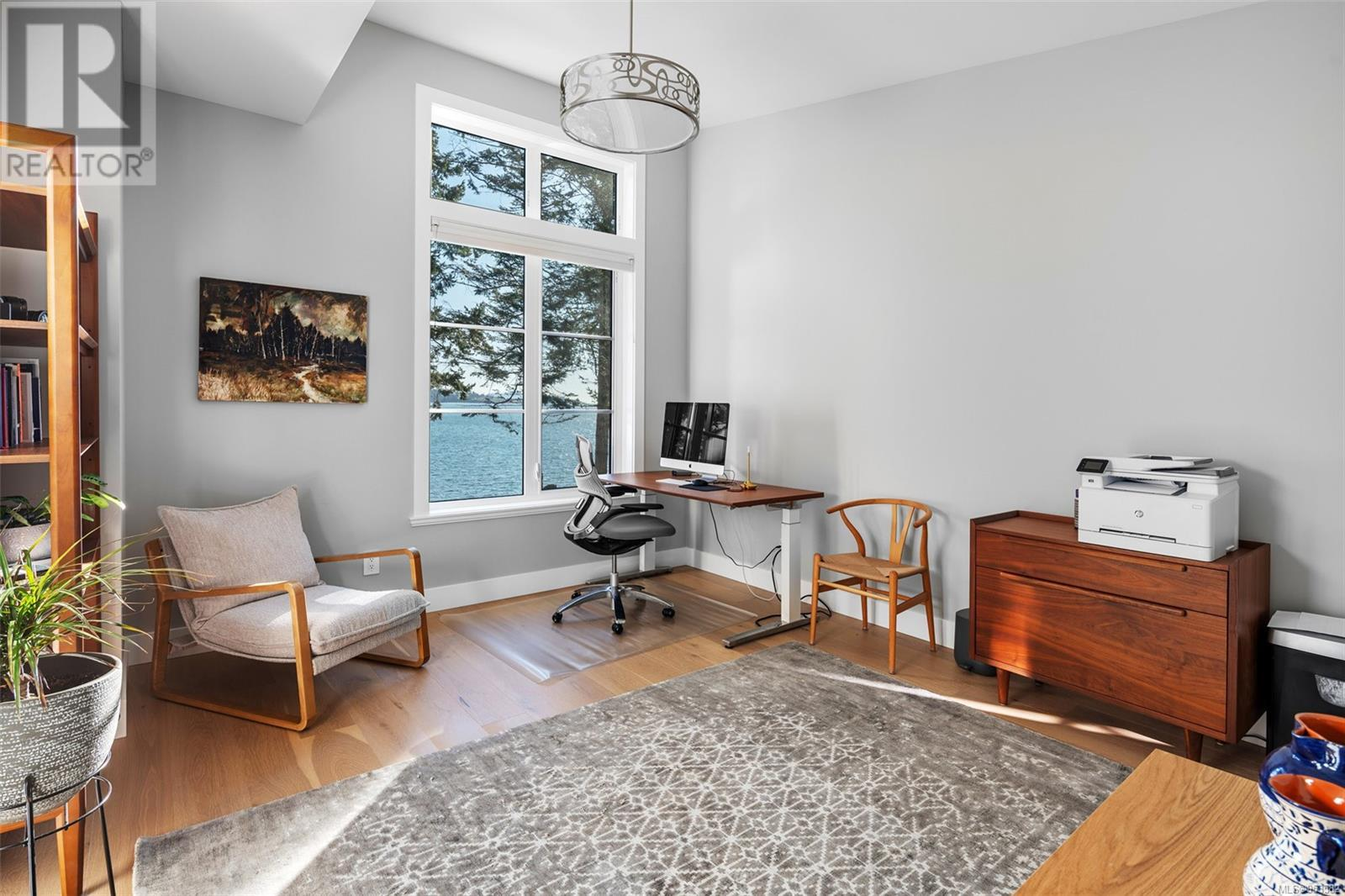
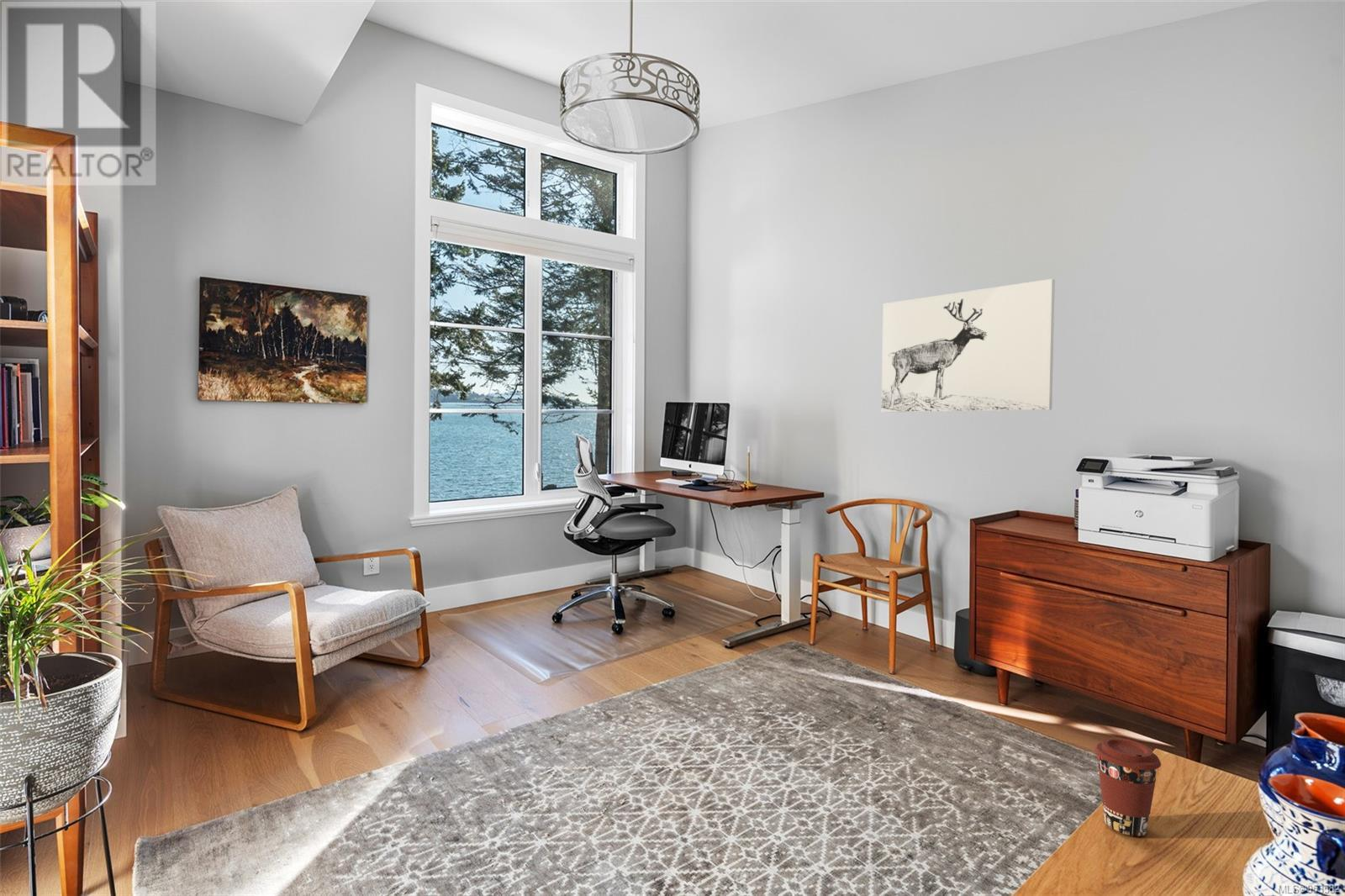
+ coffee cup (1126, 787)
+ wall art (960, 351)
